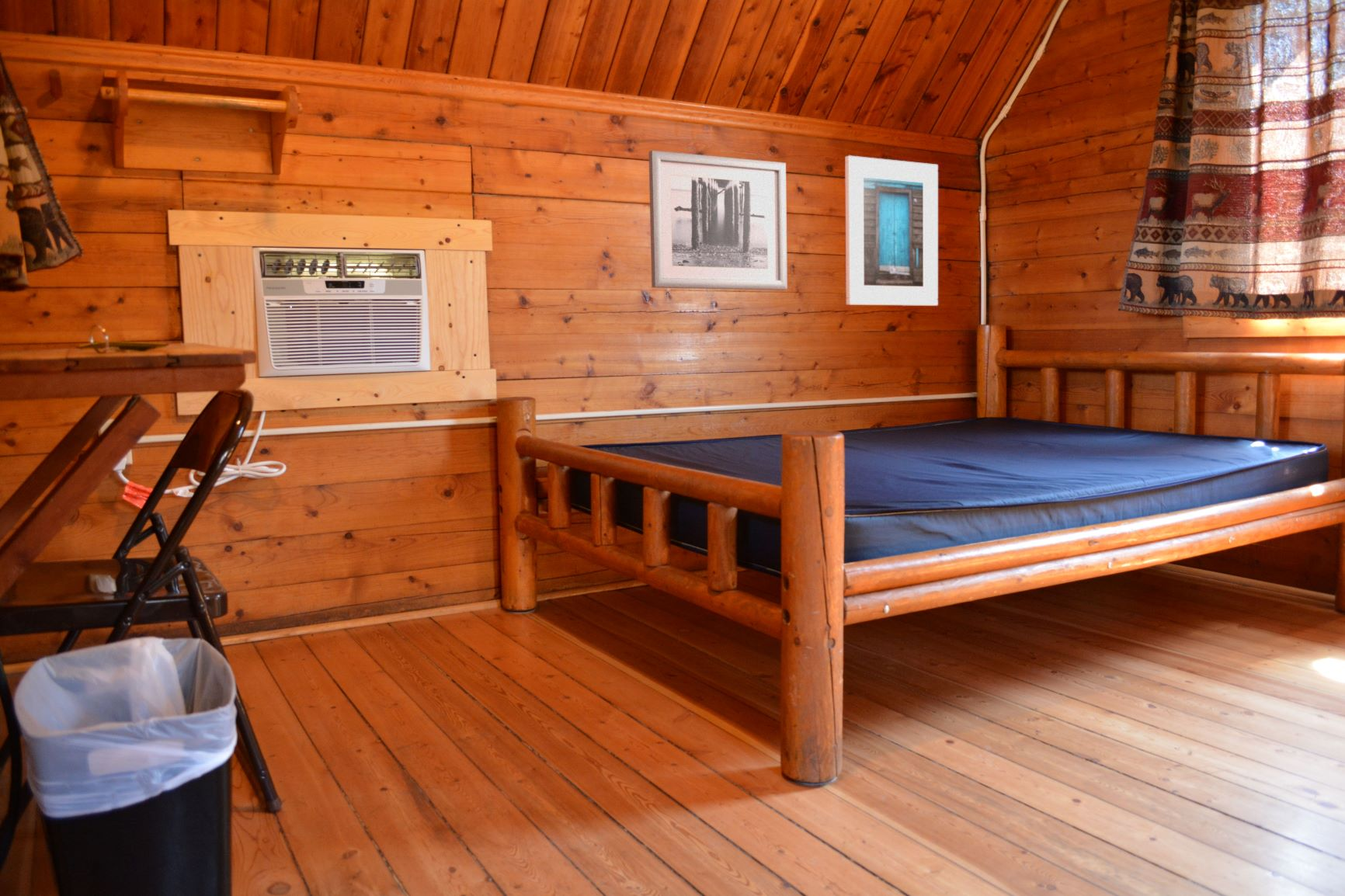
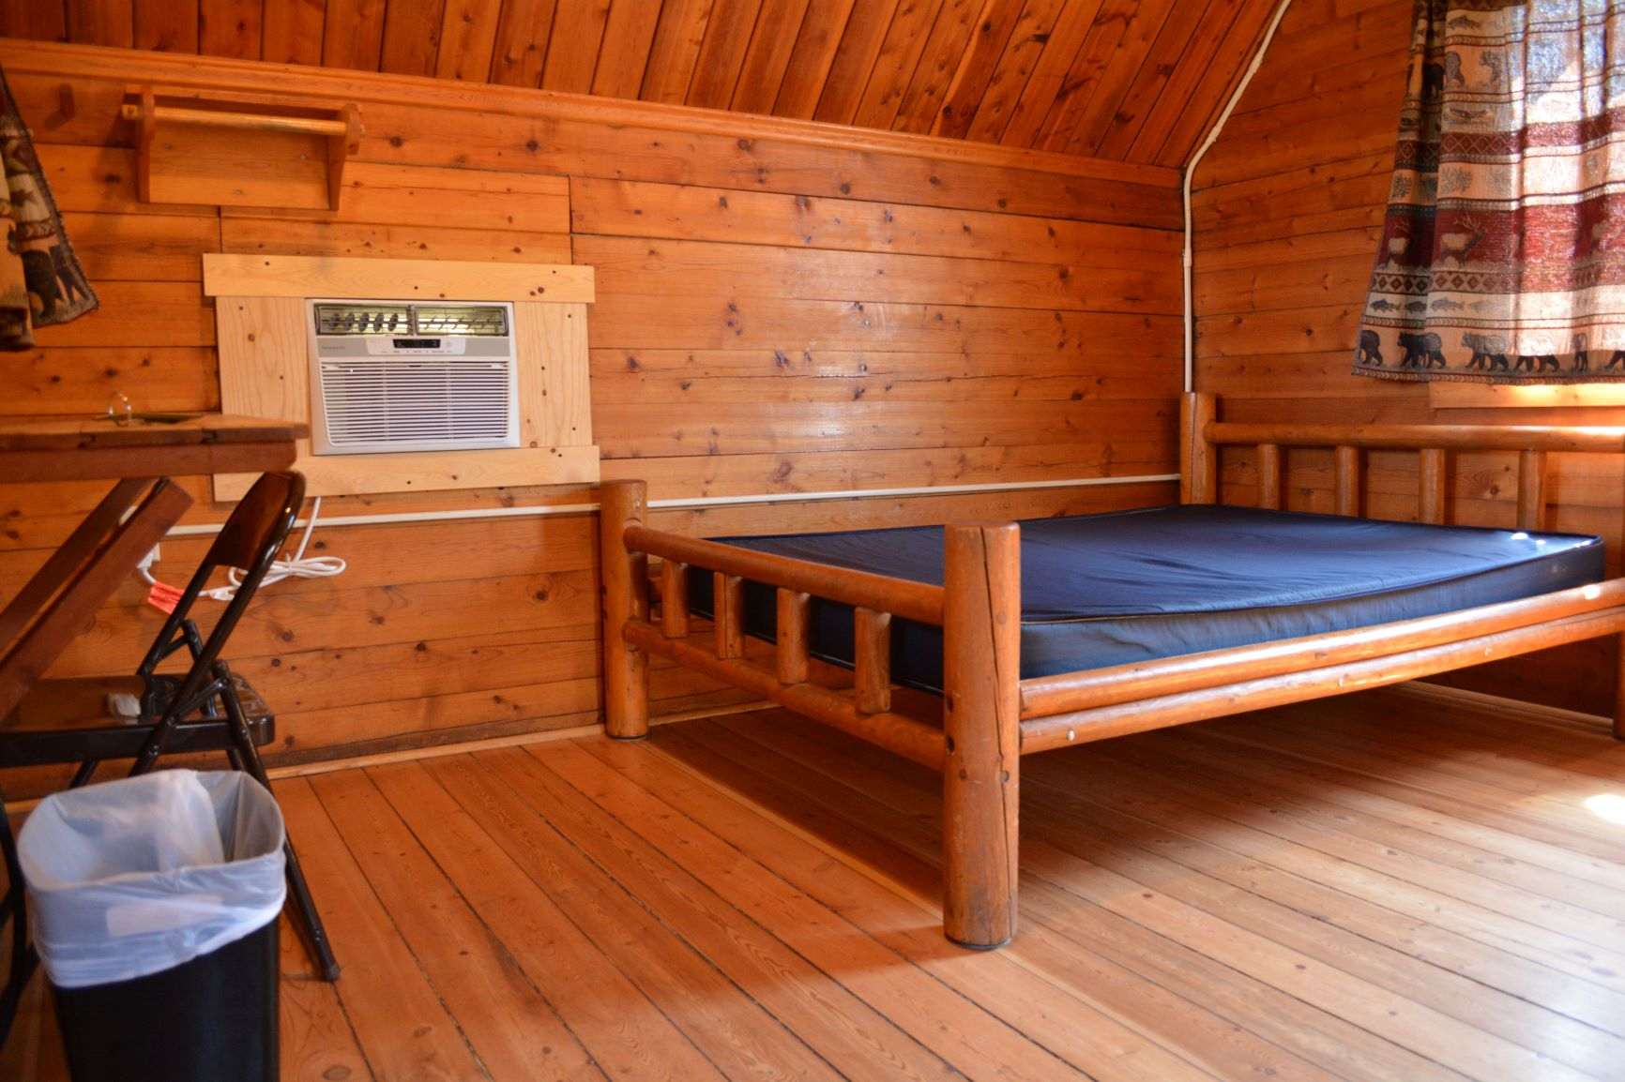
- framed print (892, 233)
- wall art (721, 223)
